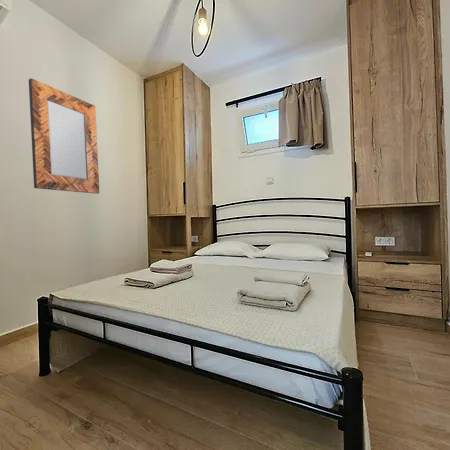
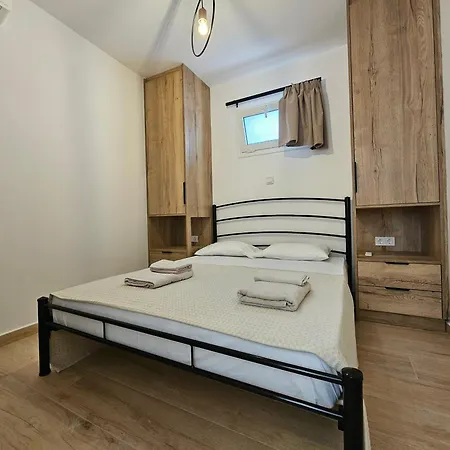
- home mirror (68, 142)
